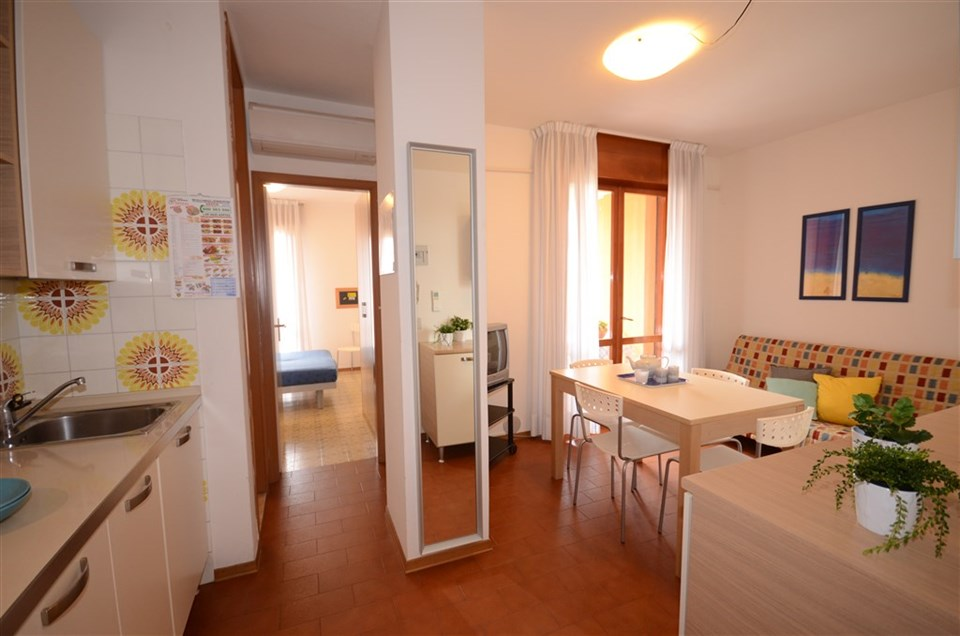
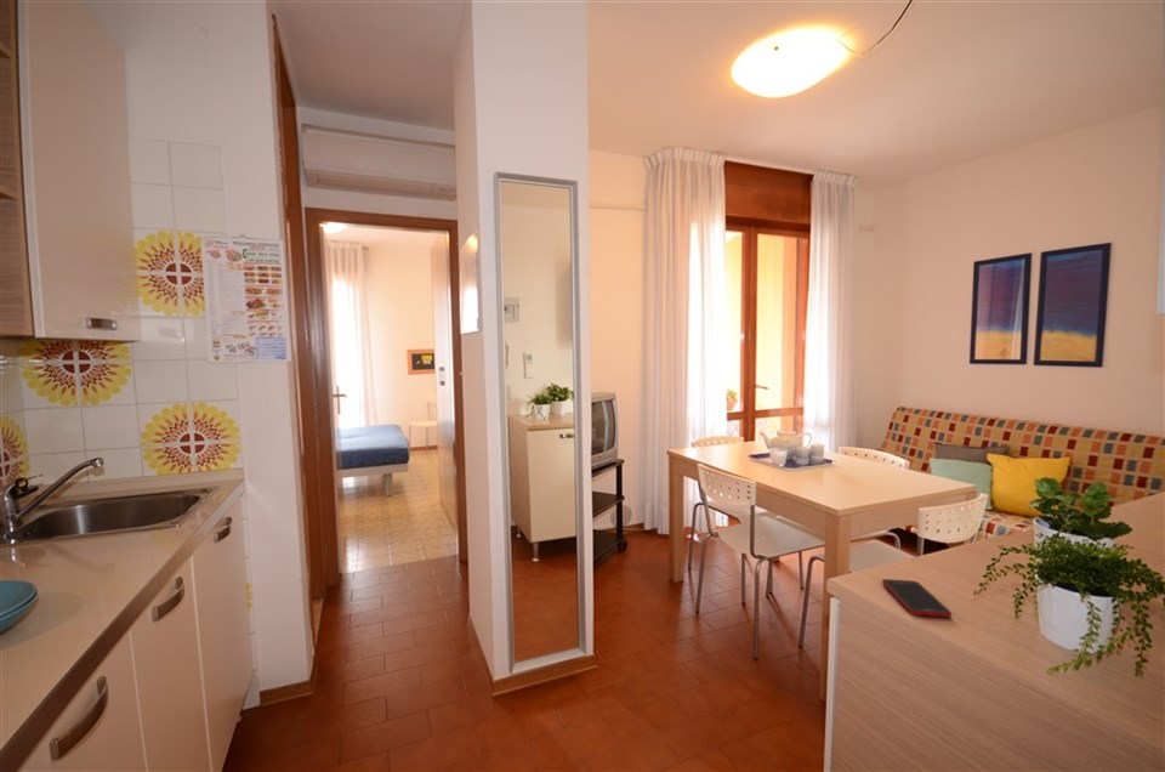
+ cell phone (914, 596)
